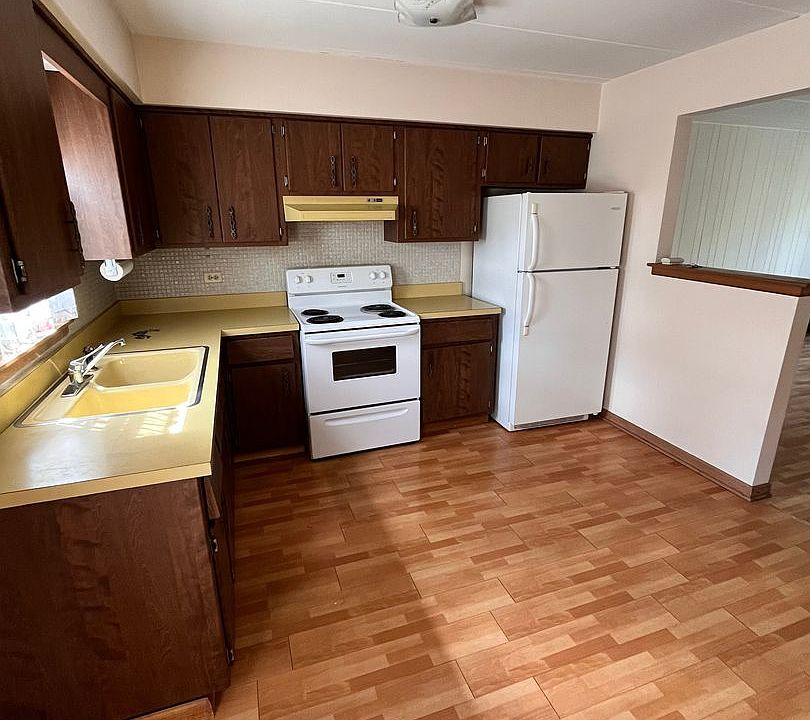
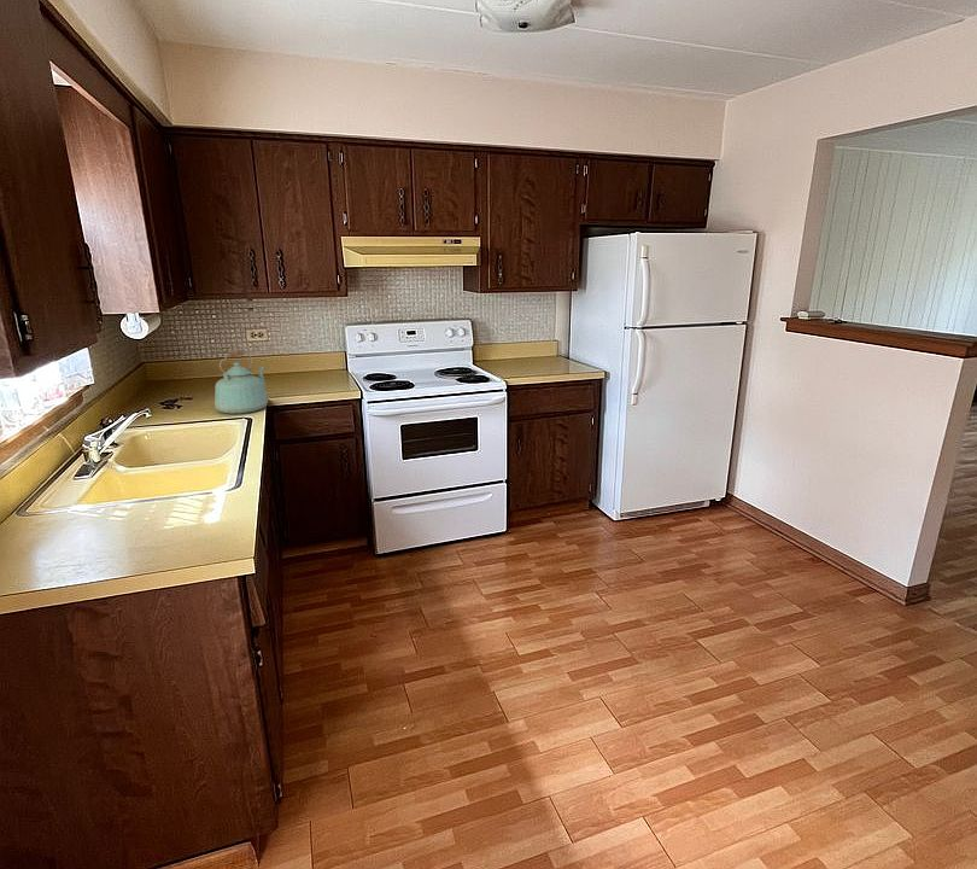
+ kettle (242, 379)
